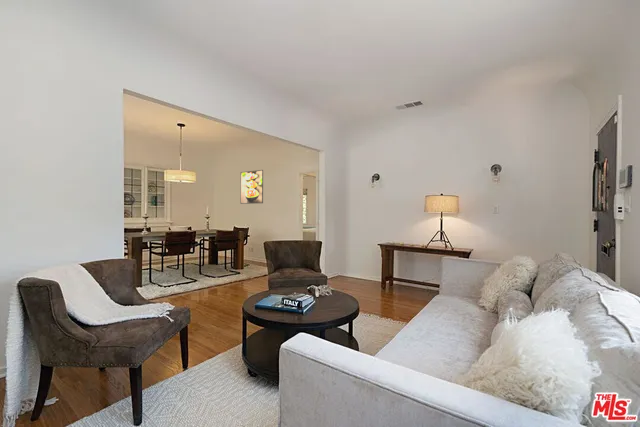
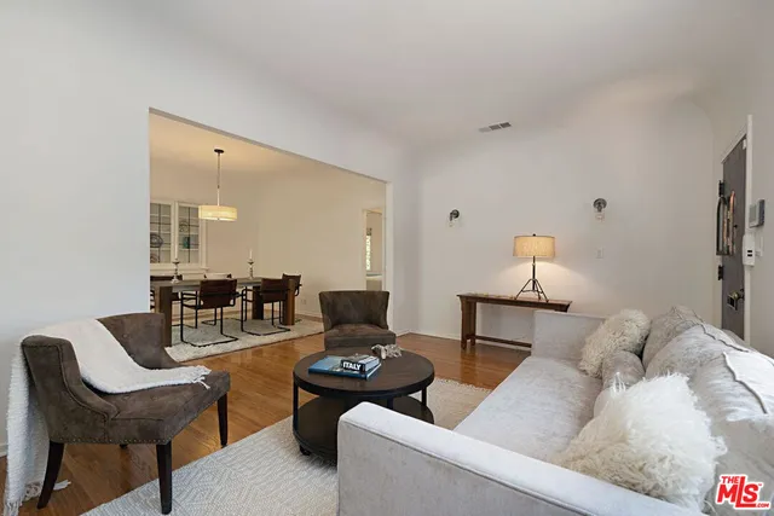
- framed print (251, 187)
